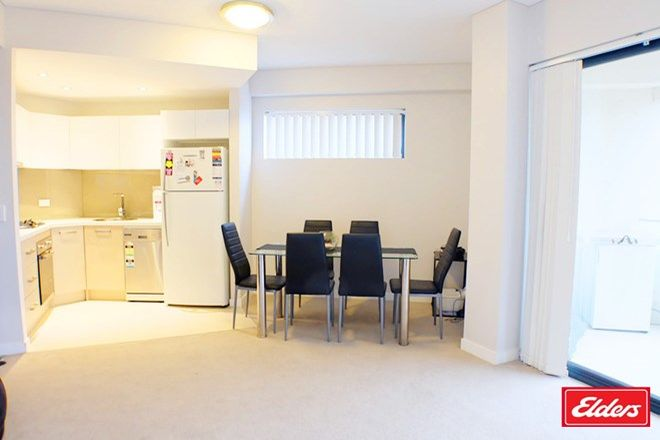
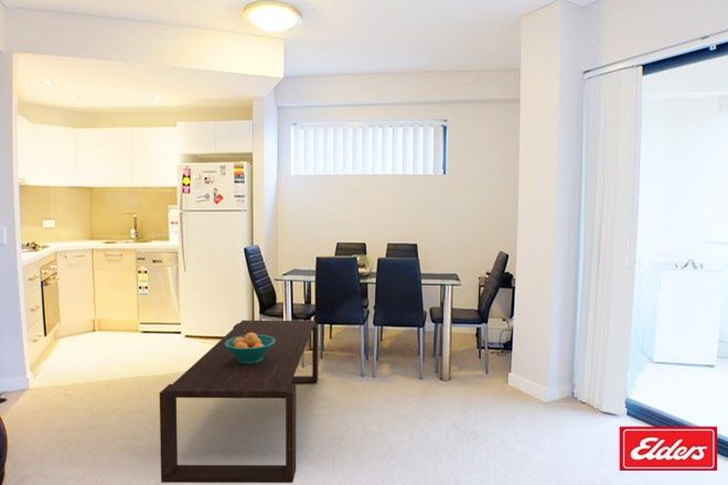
+ fruit bowl (250, 346)
+ coffee table (258, 382)
